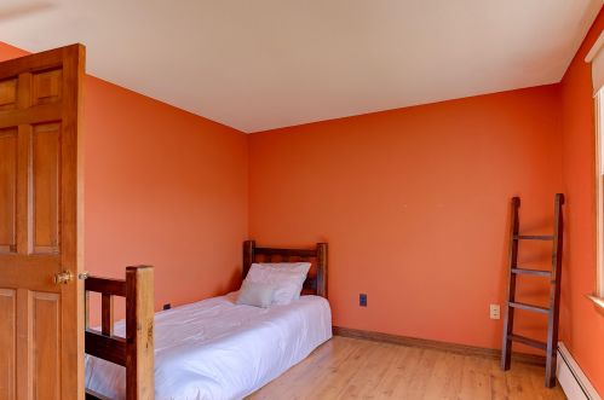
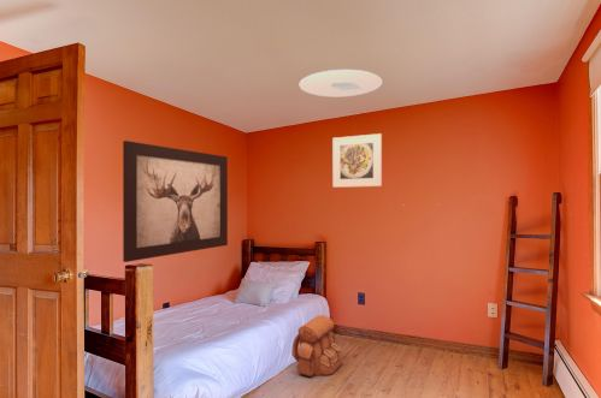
+ wall art (183, 201)
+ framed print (355, 161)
+ backpack (317, 343)
+ ceiling light (340, 81)
